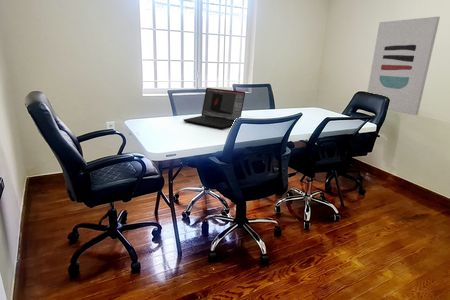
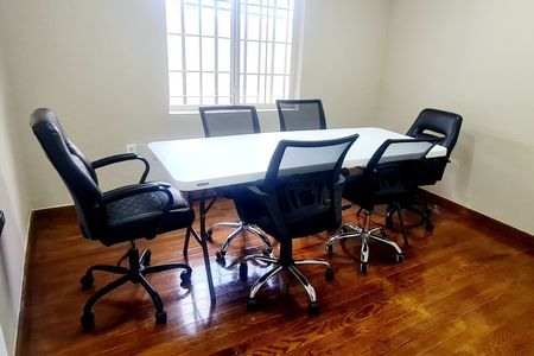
- laptop (213, 106)
- wall art (397, 66)
